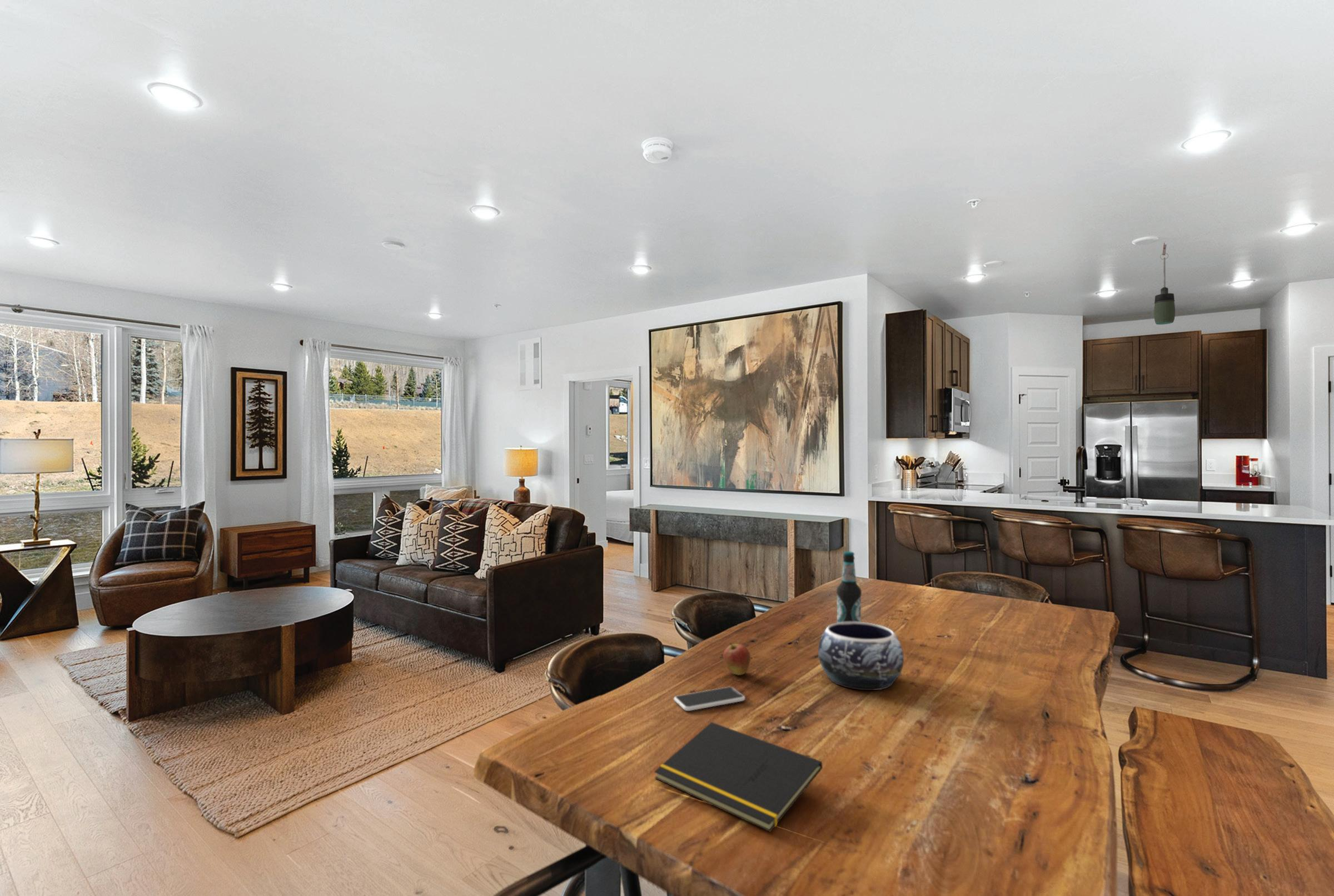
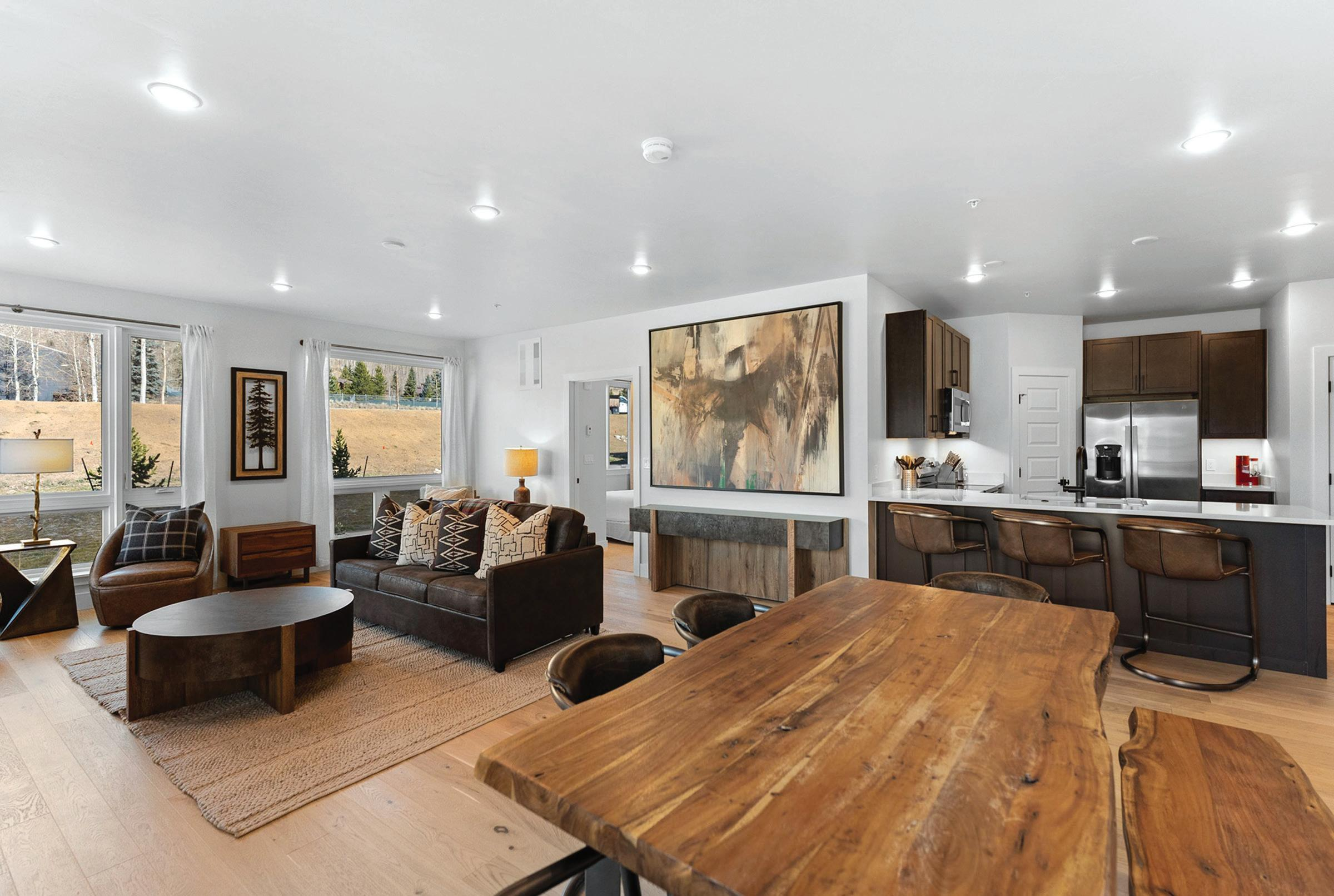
- notepad (737, 770)
- smartphone (709, 698)
- bottle (849, 593)
- pendant light (1164, 283)
- decorative bowl (860, 654)
- fruit (736, 657)
